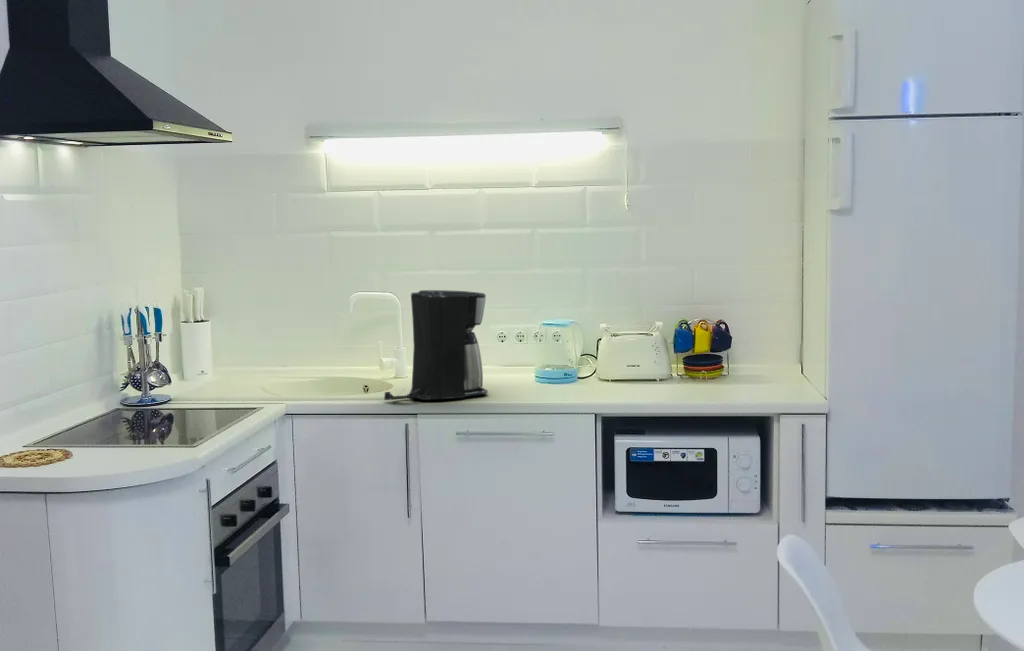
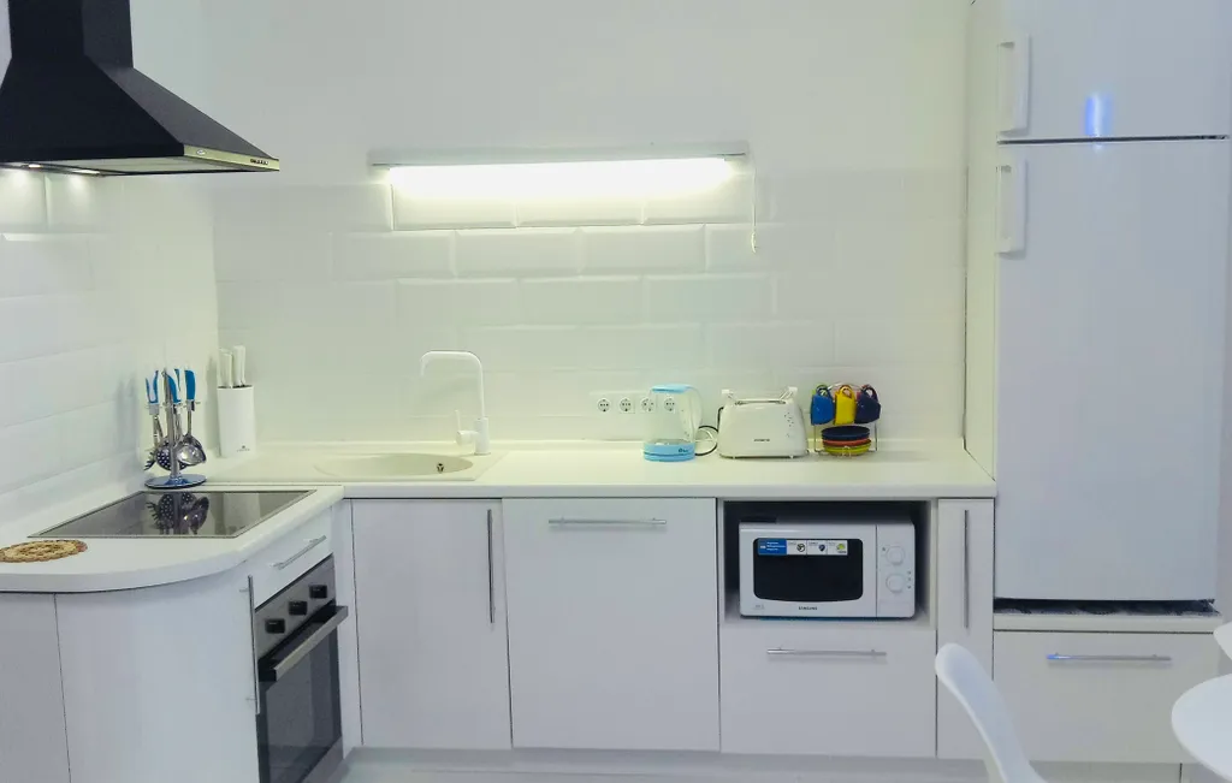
- coffee maker (434, 342)
